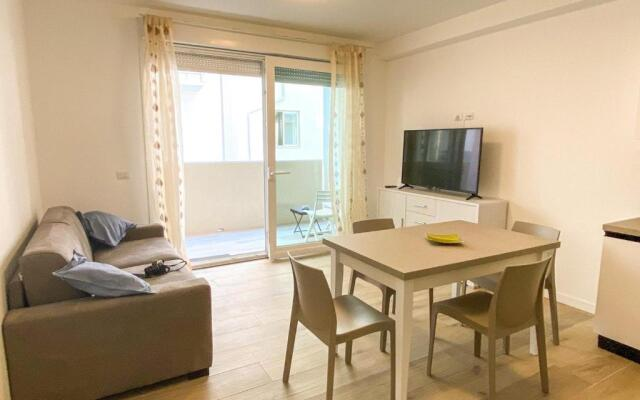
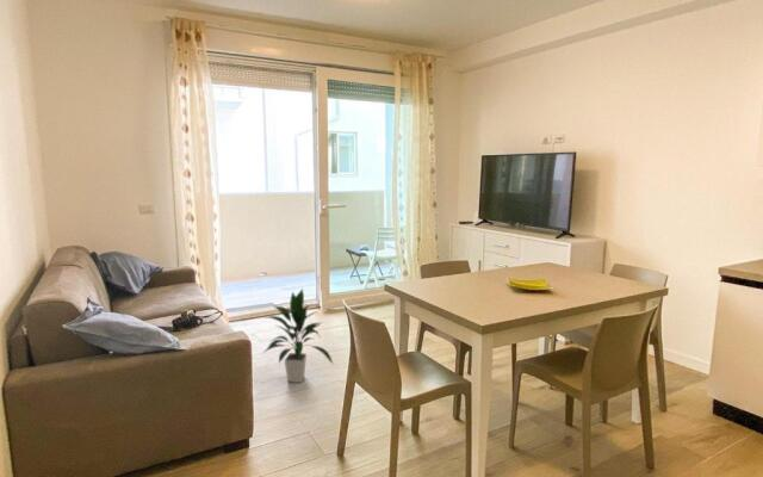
+ indoor plant (297, 336)
